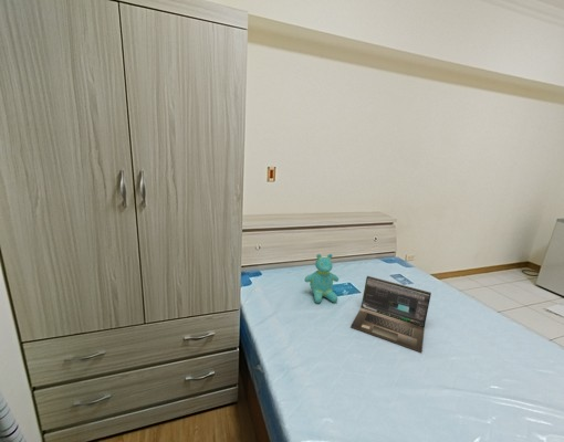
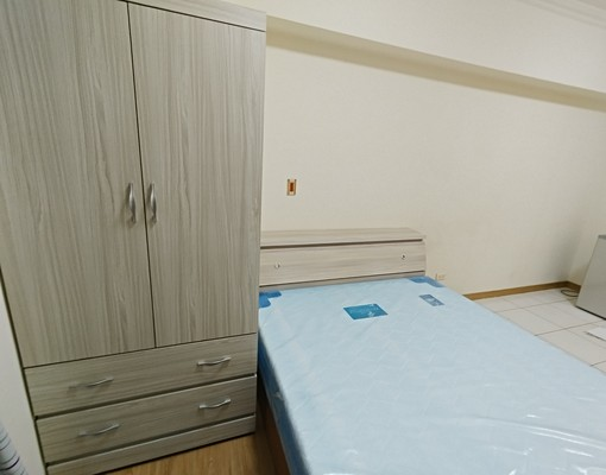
- laptop (390, 309)
- teddy bear (324, 276)
